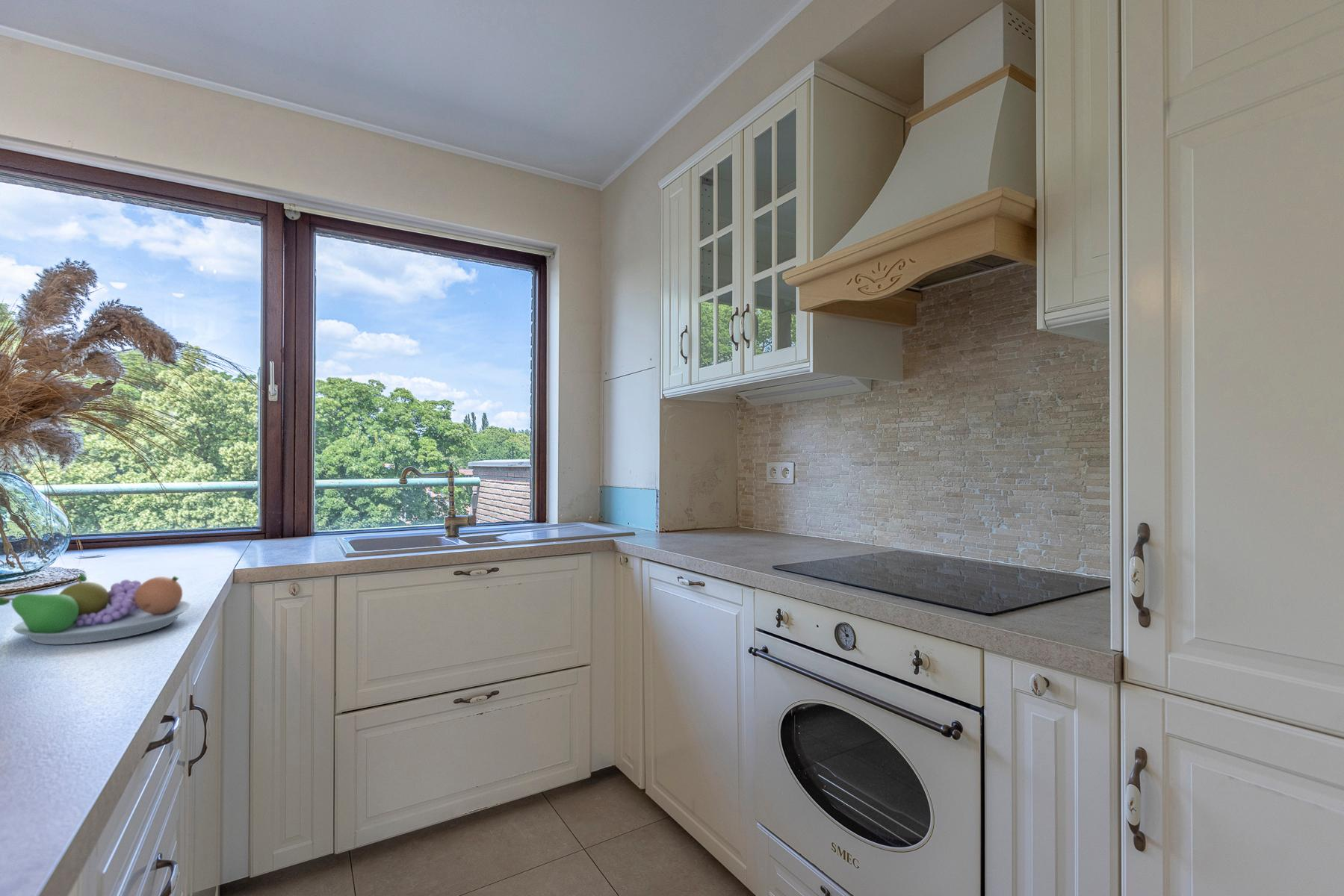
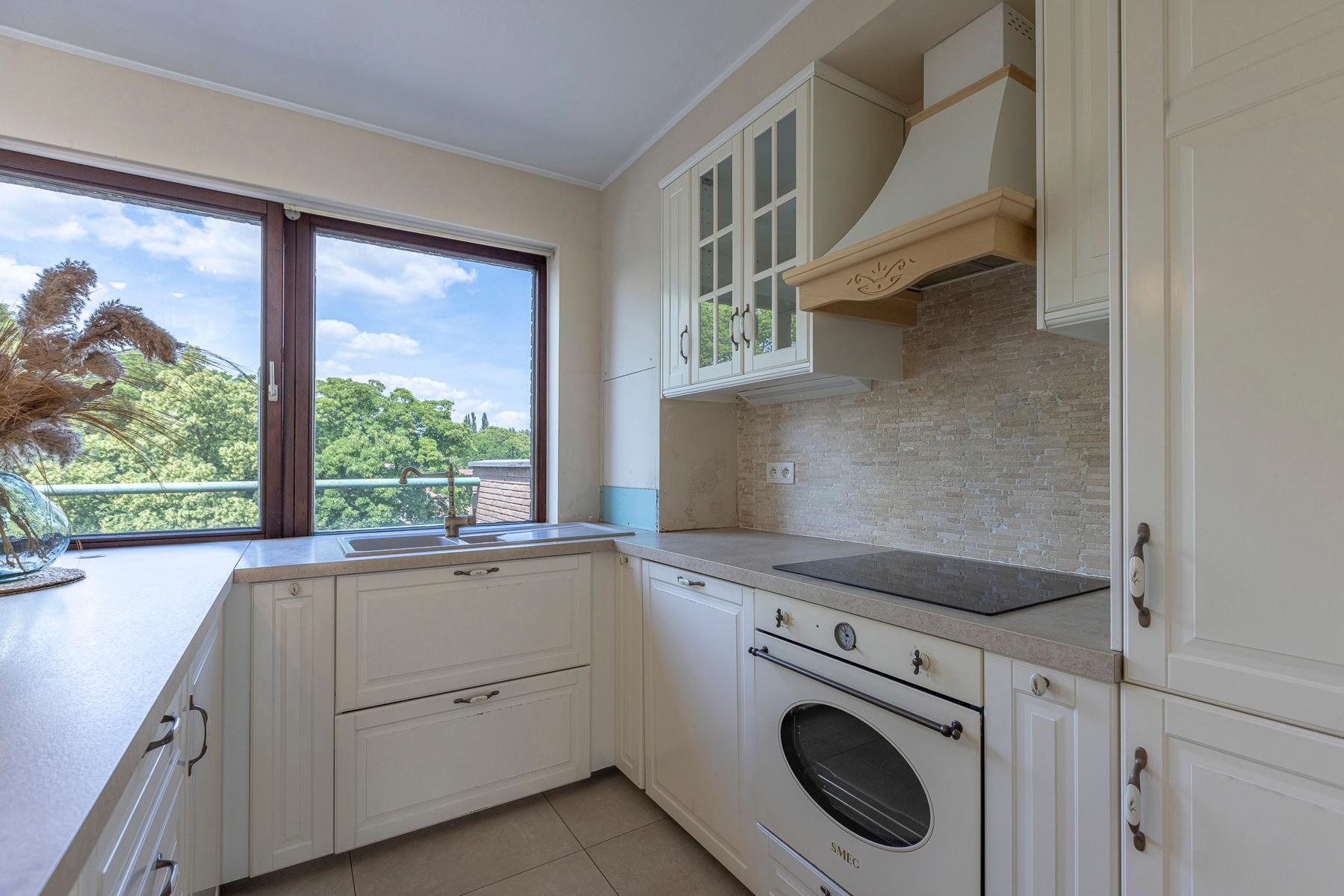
- fruit bowl (101, 603)
